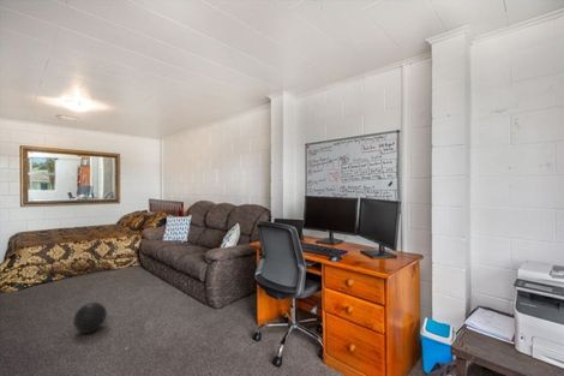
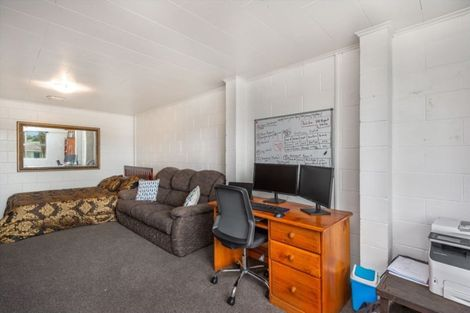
- ball (90, 316)
